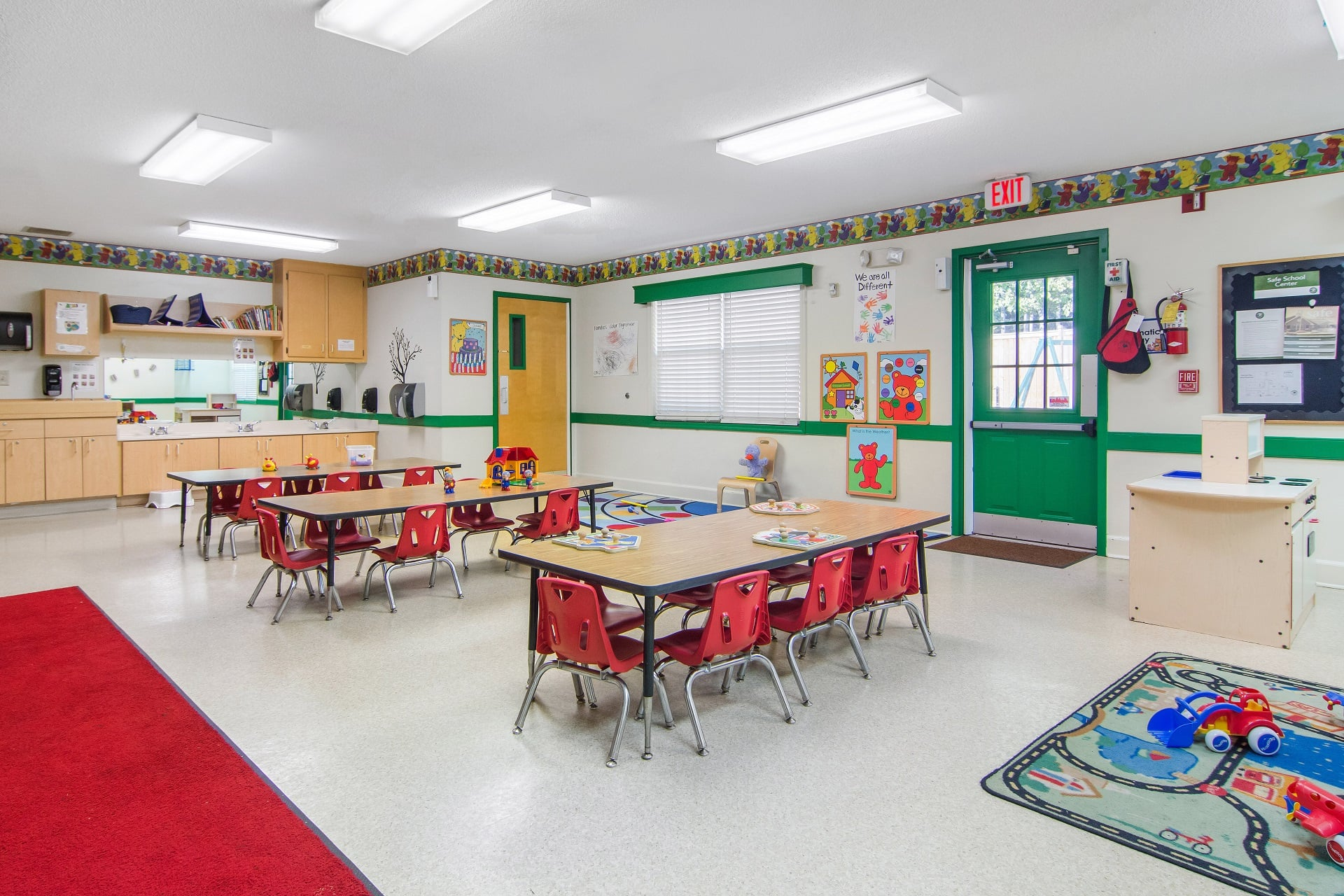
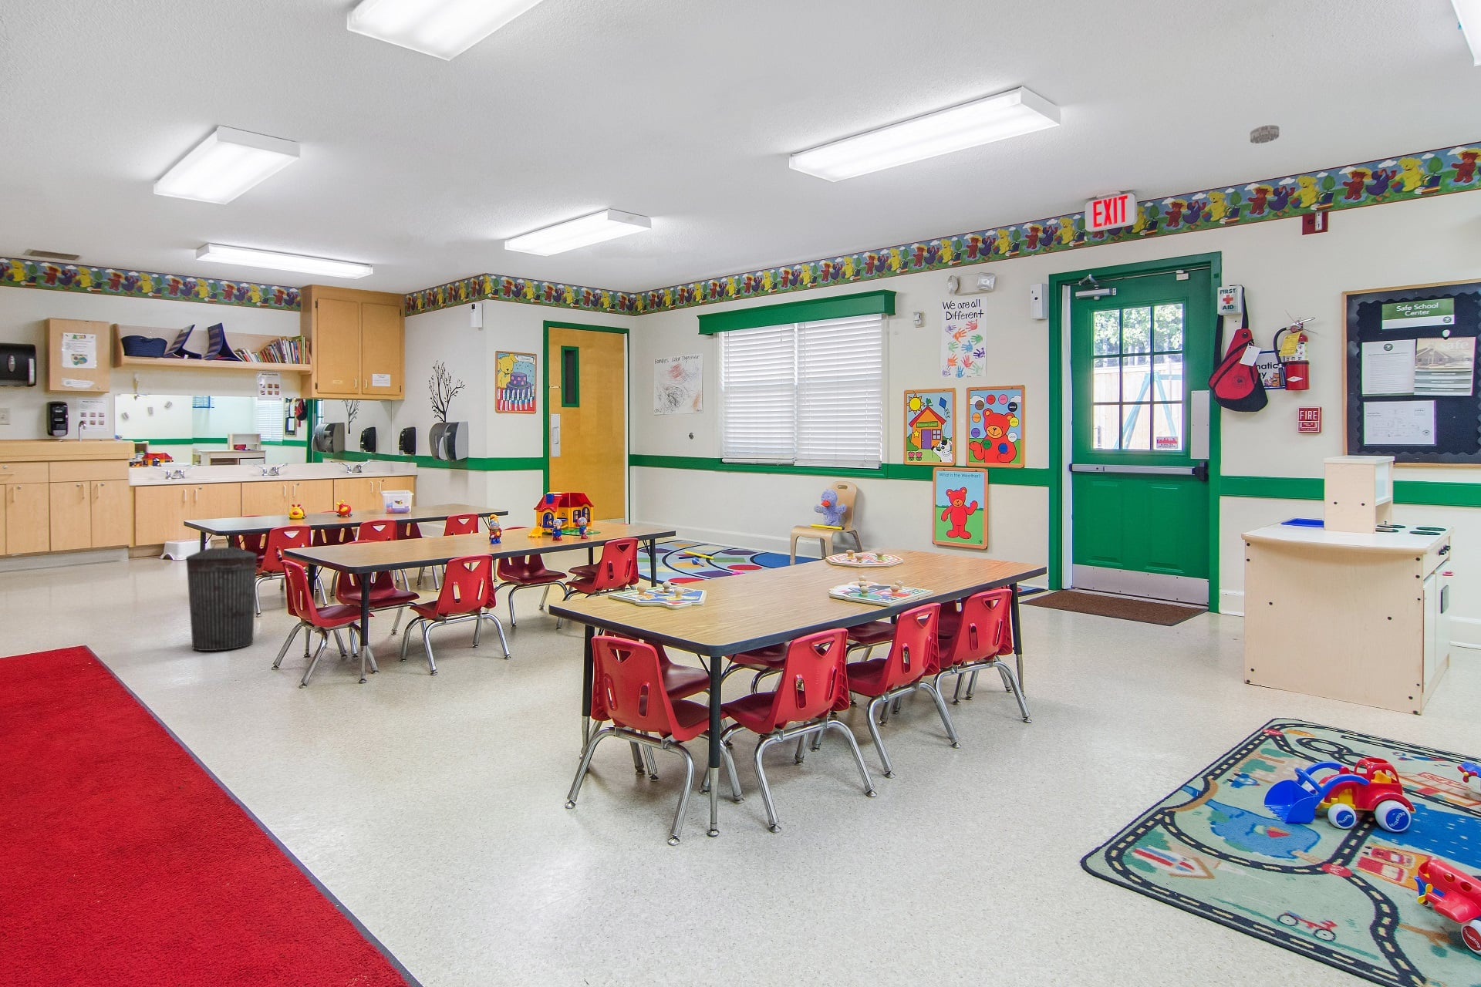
+ smoke detector (1264, 133)
+ trash can (223, 594)
